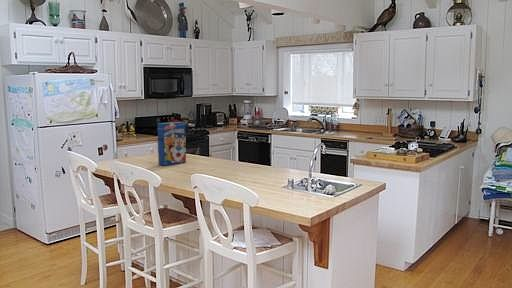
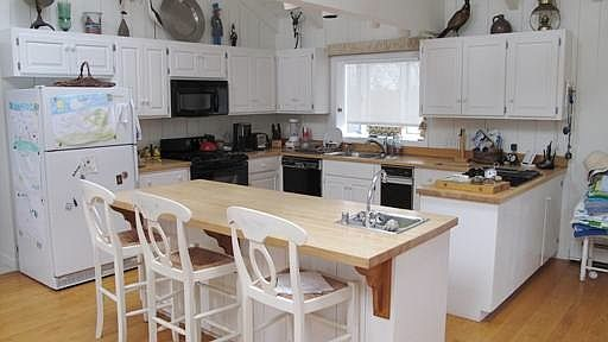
- cereal box (172, 143)
